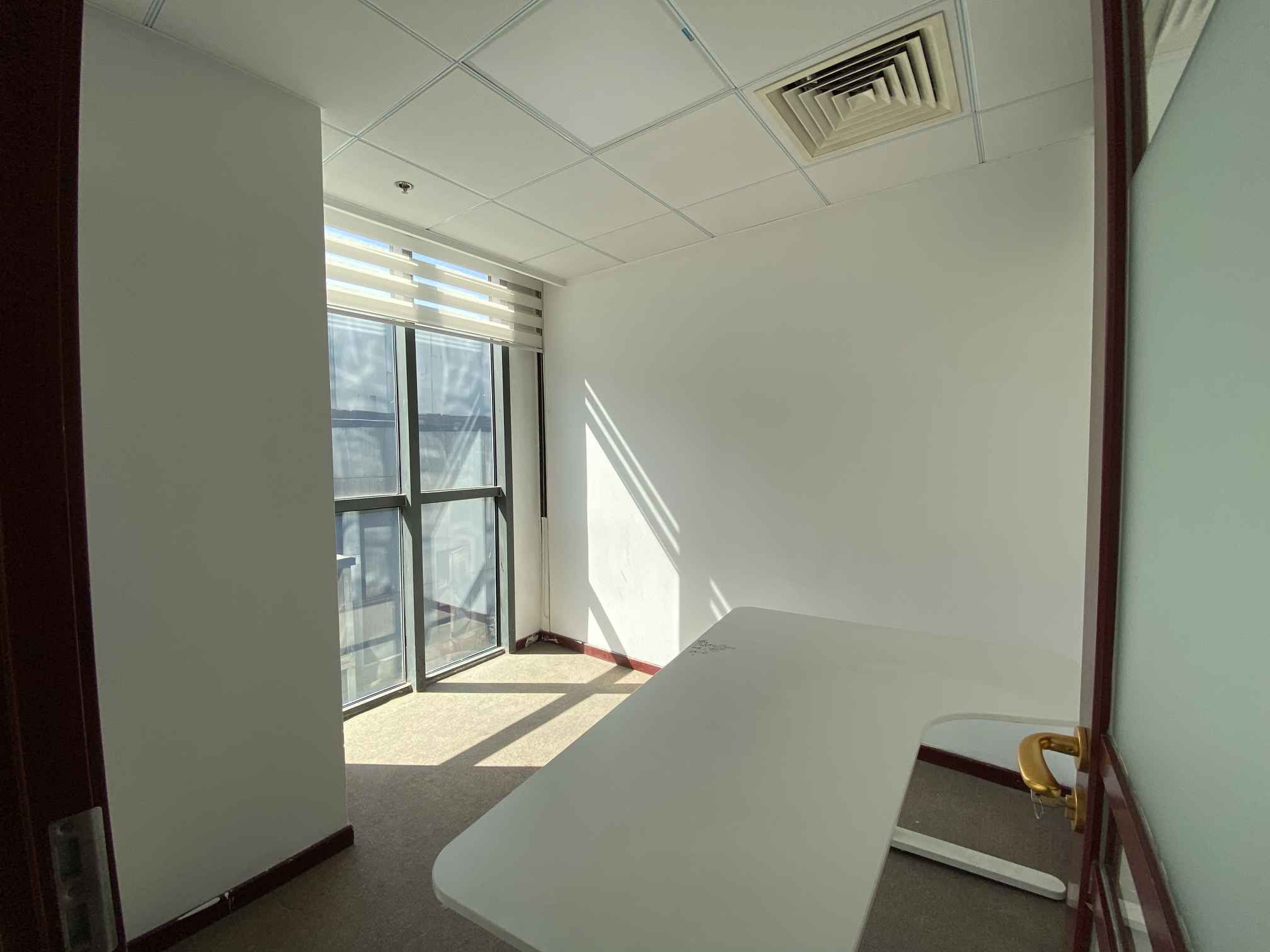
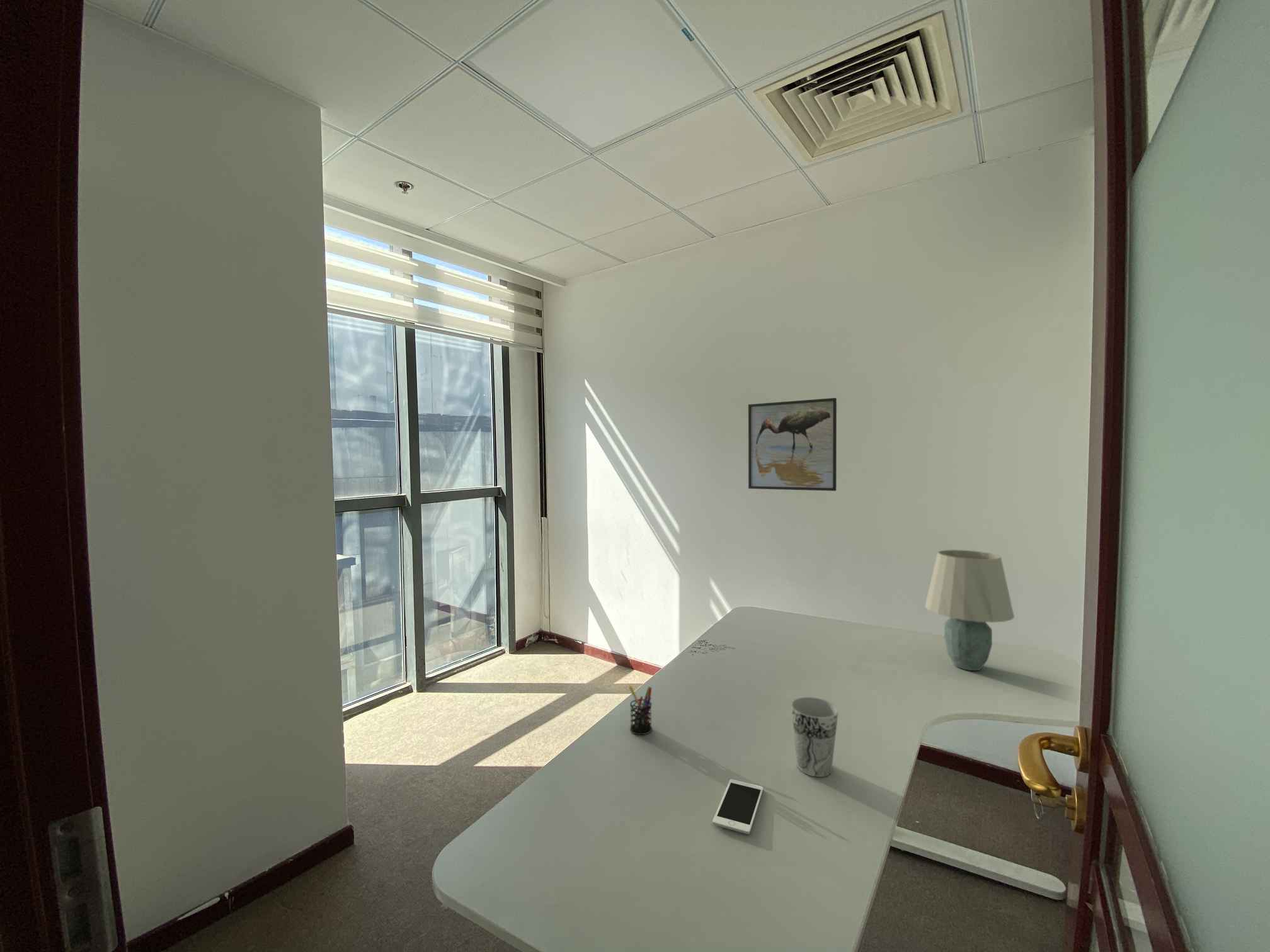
+ cell phone (739, 804)
+ cup (814, 737)
+ table lamp (968, 610)
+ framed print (790, 445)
+ pen holder (643, 706)
